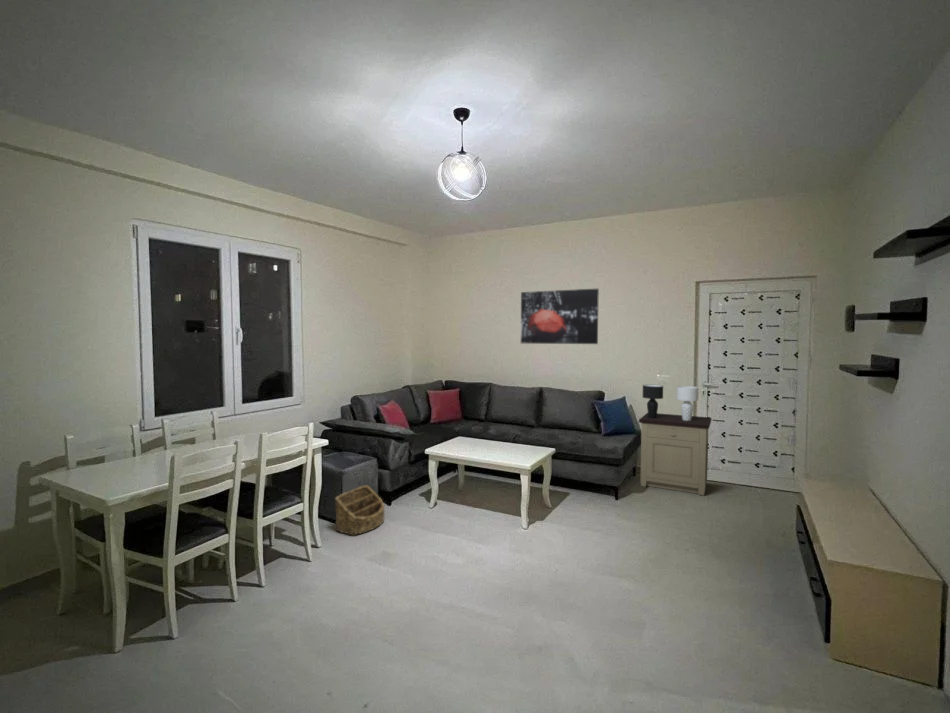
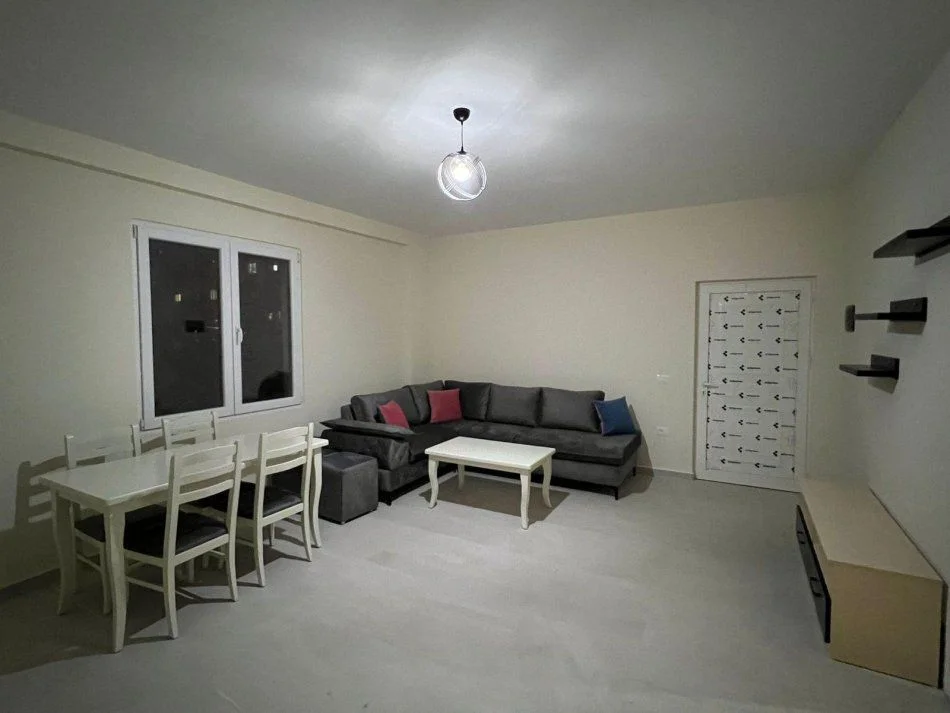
- basket (362, 509)
- wall art (557, 317)
- nightstand (675, 451)
- table lamp (676, 398)
